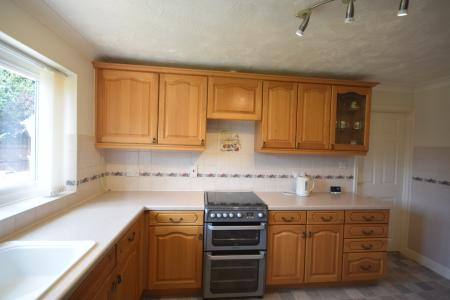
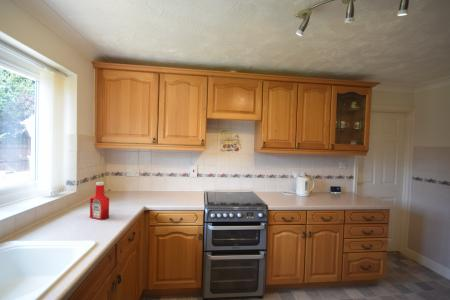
+ soap bottle (99, 199)
